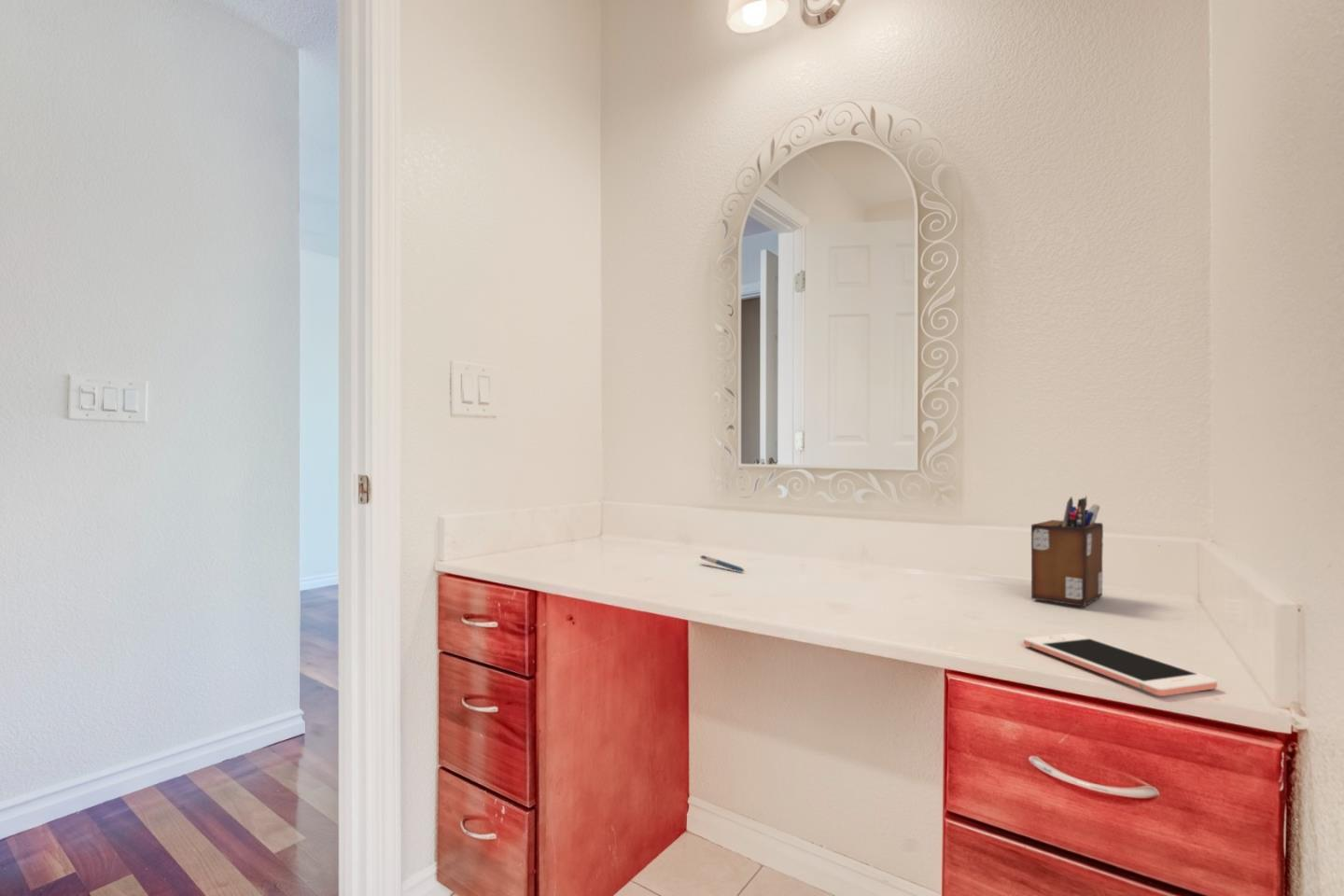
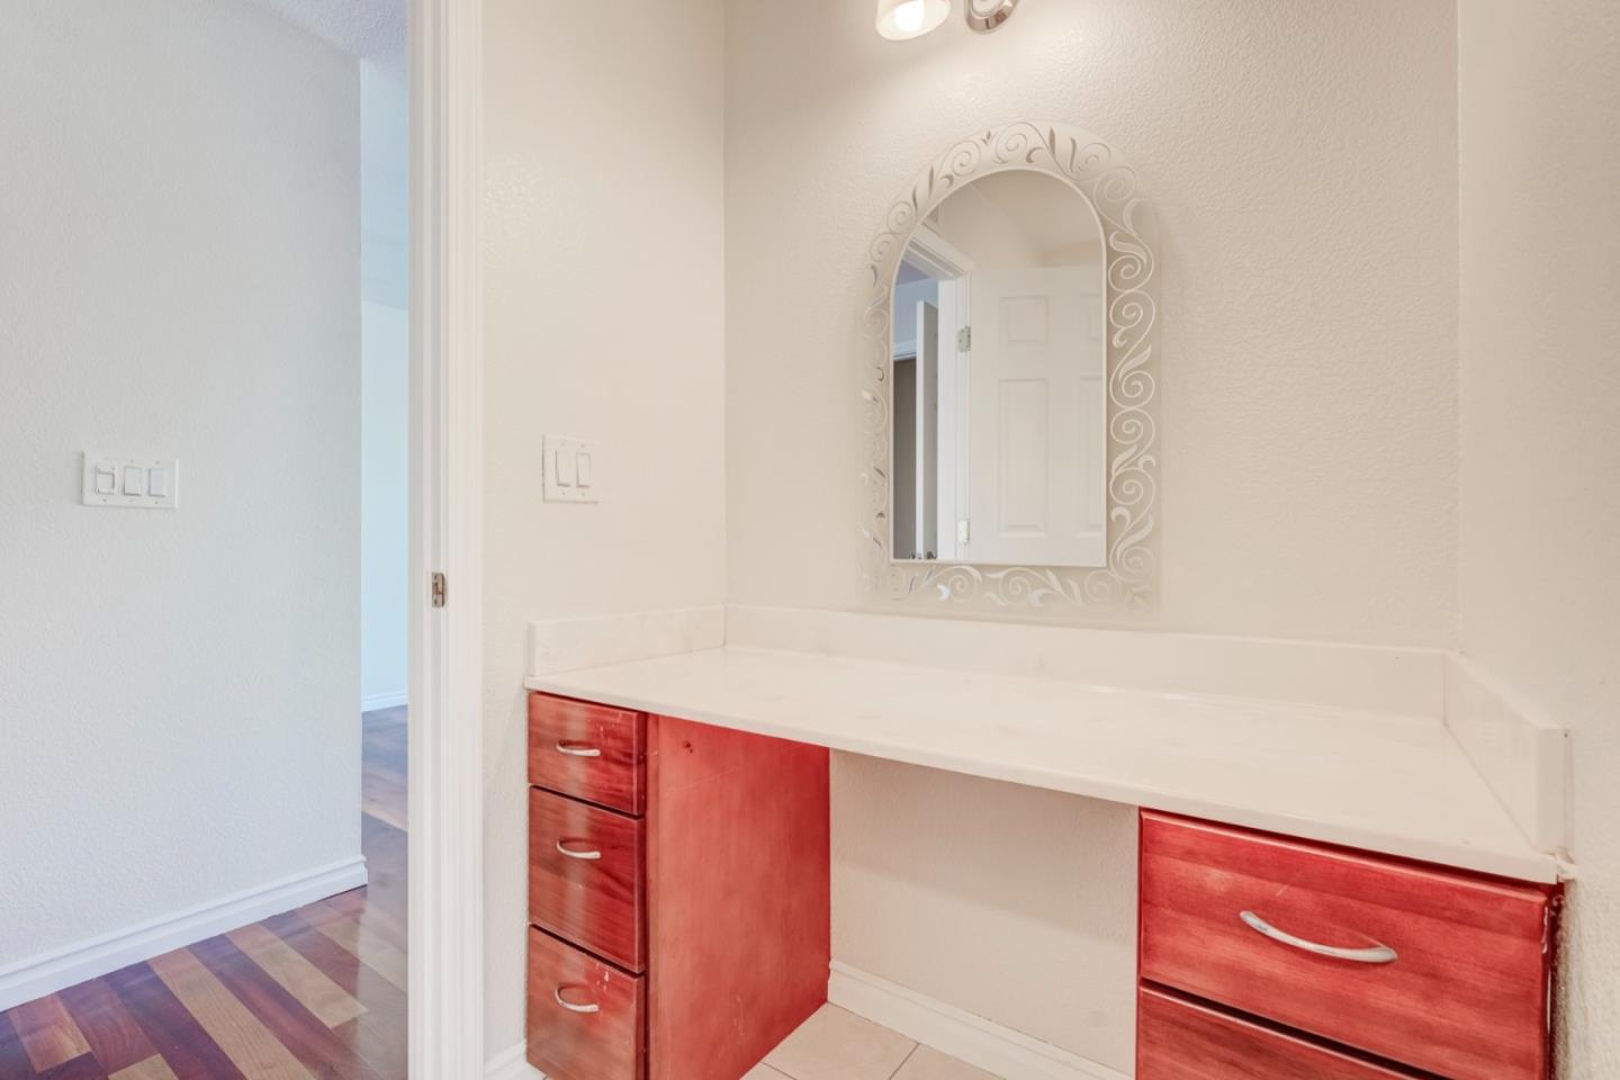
- desk organizer (1067, 546)
- cell phone (1111, 660)
- pen (721, 563)
